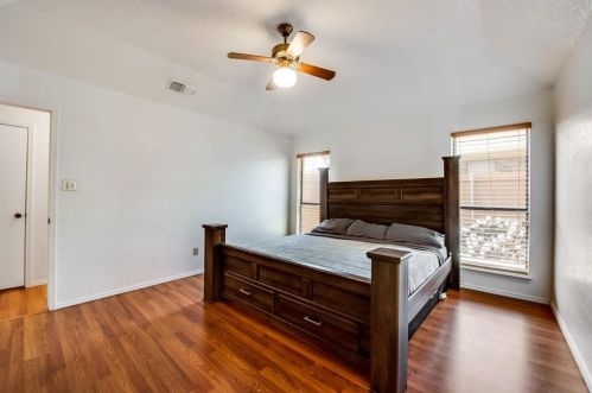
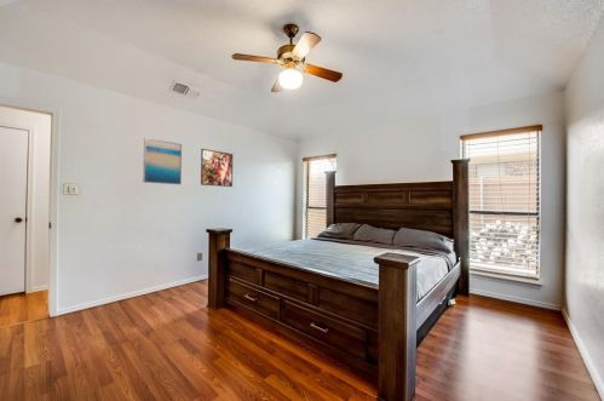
+ wall art (163, 162)
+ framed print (217, 168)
